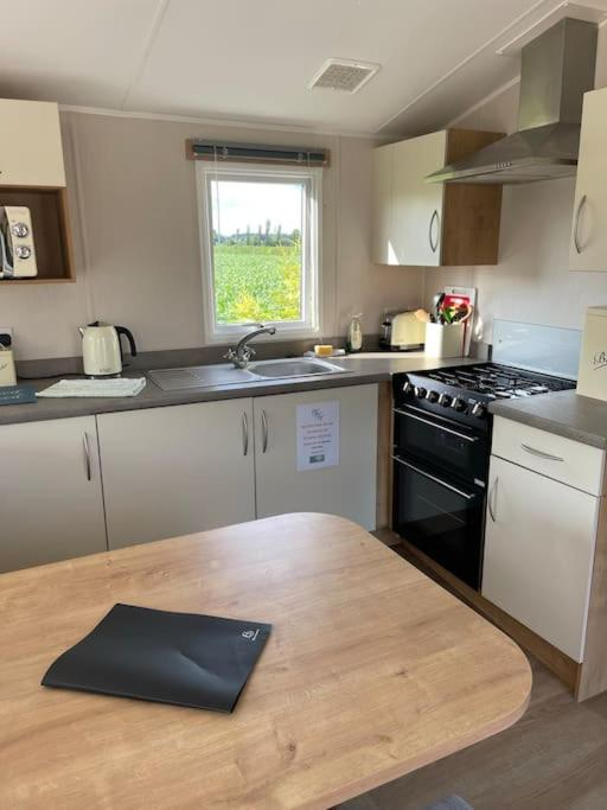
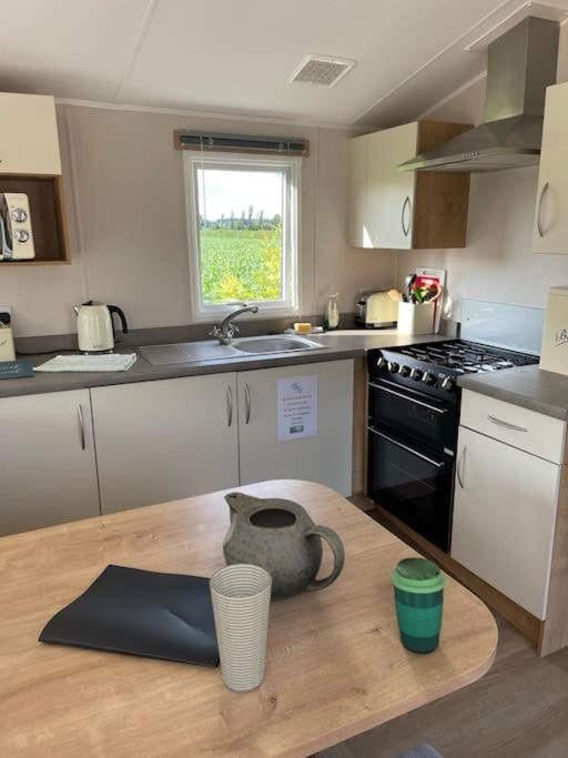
+ cup (417, 604)
+ cup (242, 629)
+ teapot (281, 546)
